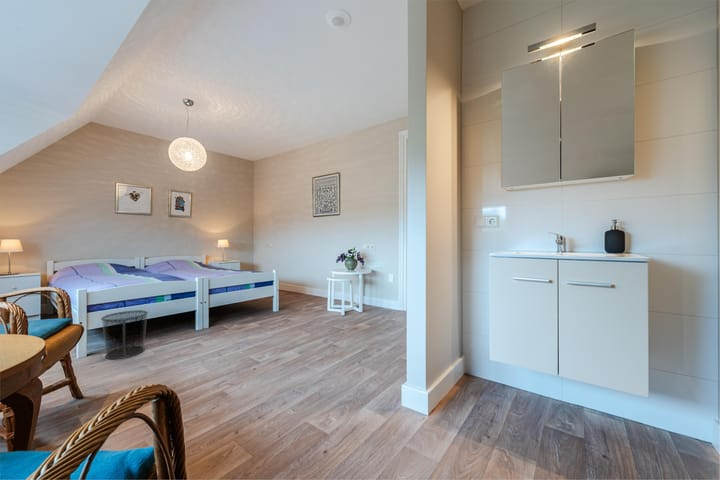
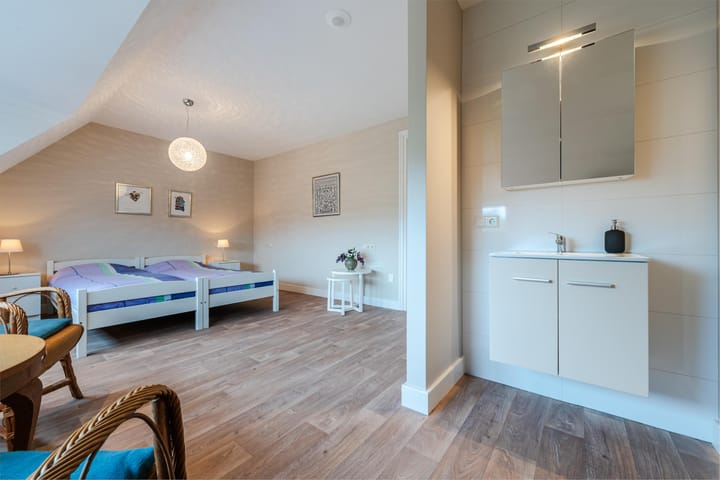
- waste bin (125, 333)
